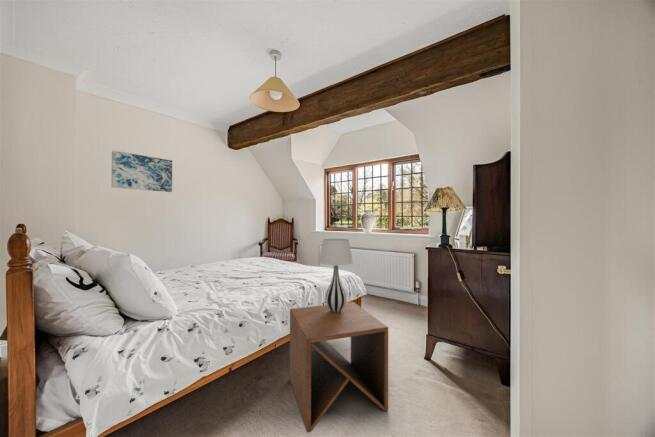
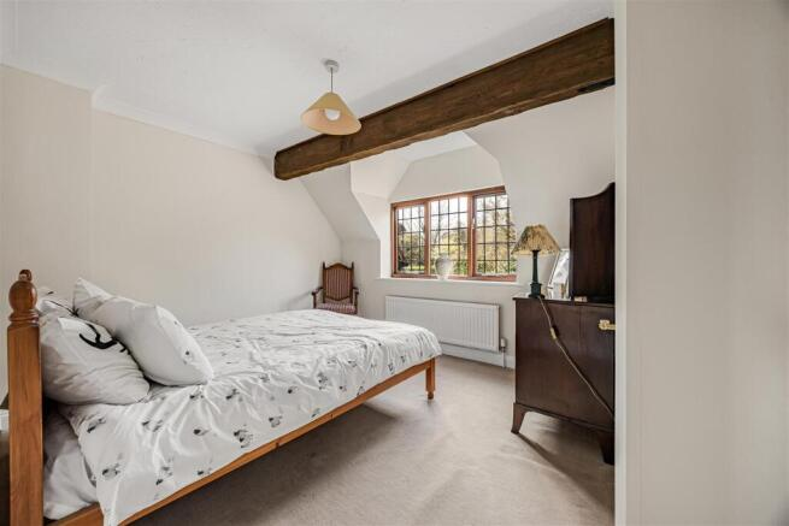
- table lamp (335, 274)
- wall art (144, 172)
- side table (334, 355)
